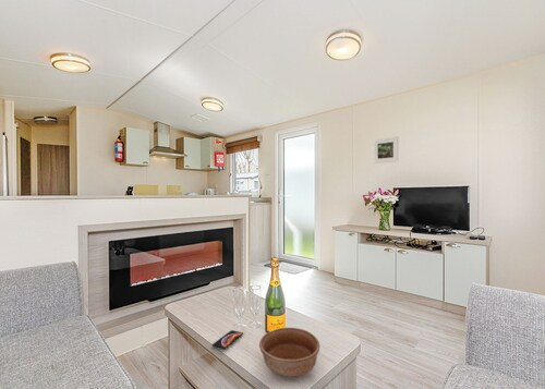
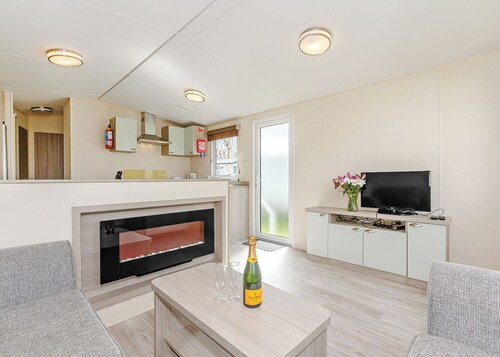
- bowl (289, 354)
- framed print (385, 150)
- smartphone (228, 339)
